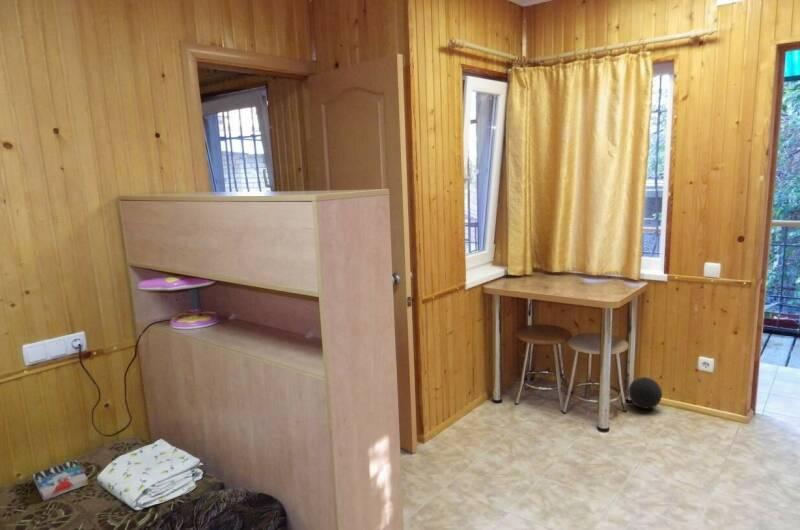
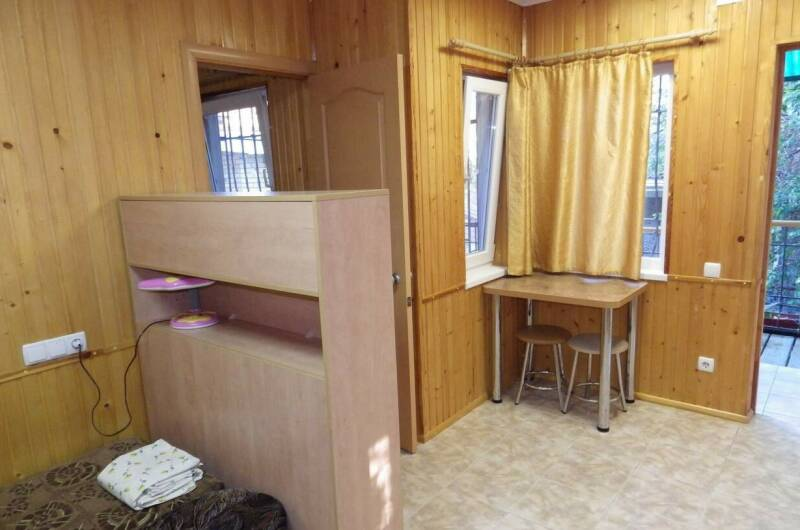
- ball (645, 392)
- book (60, 478)
